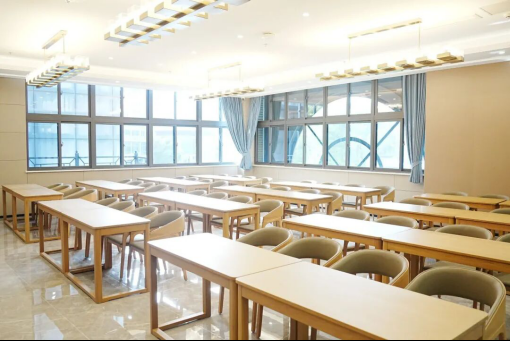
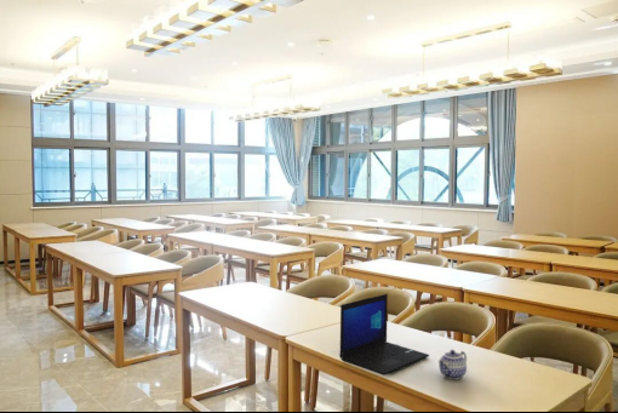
+ laptop (384, 331)
+ teapot (452, 362)
